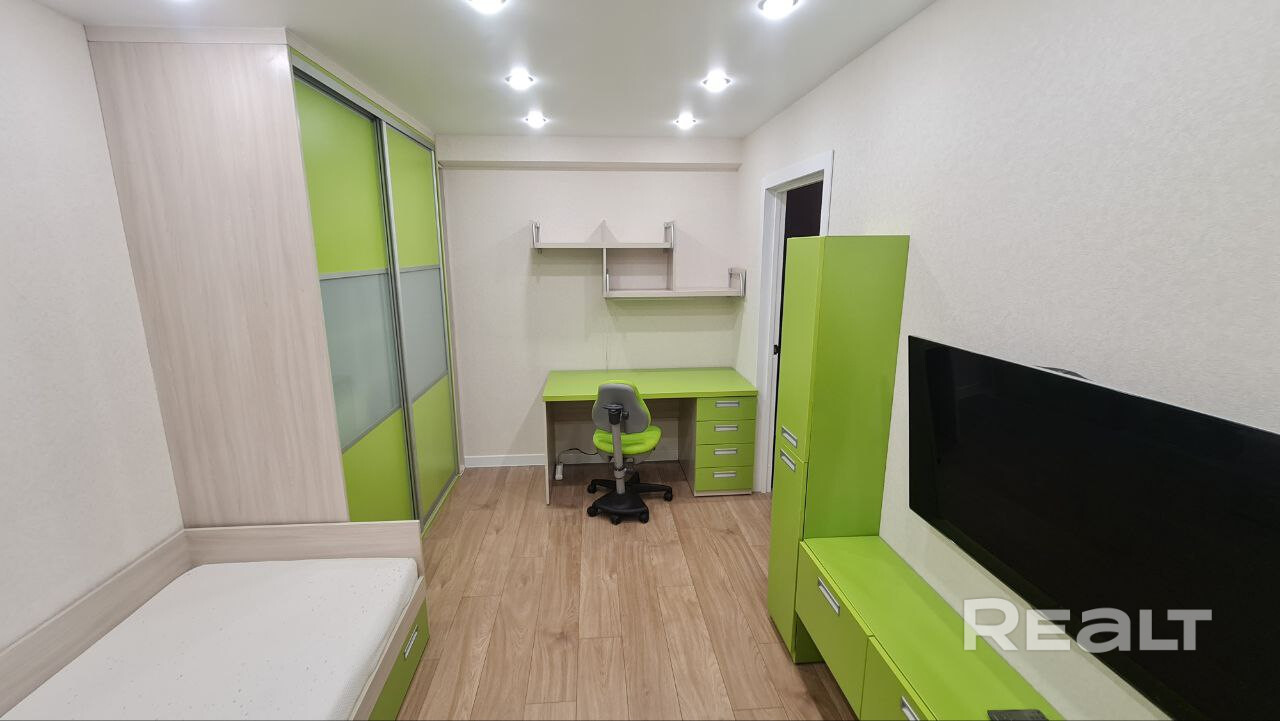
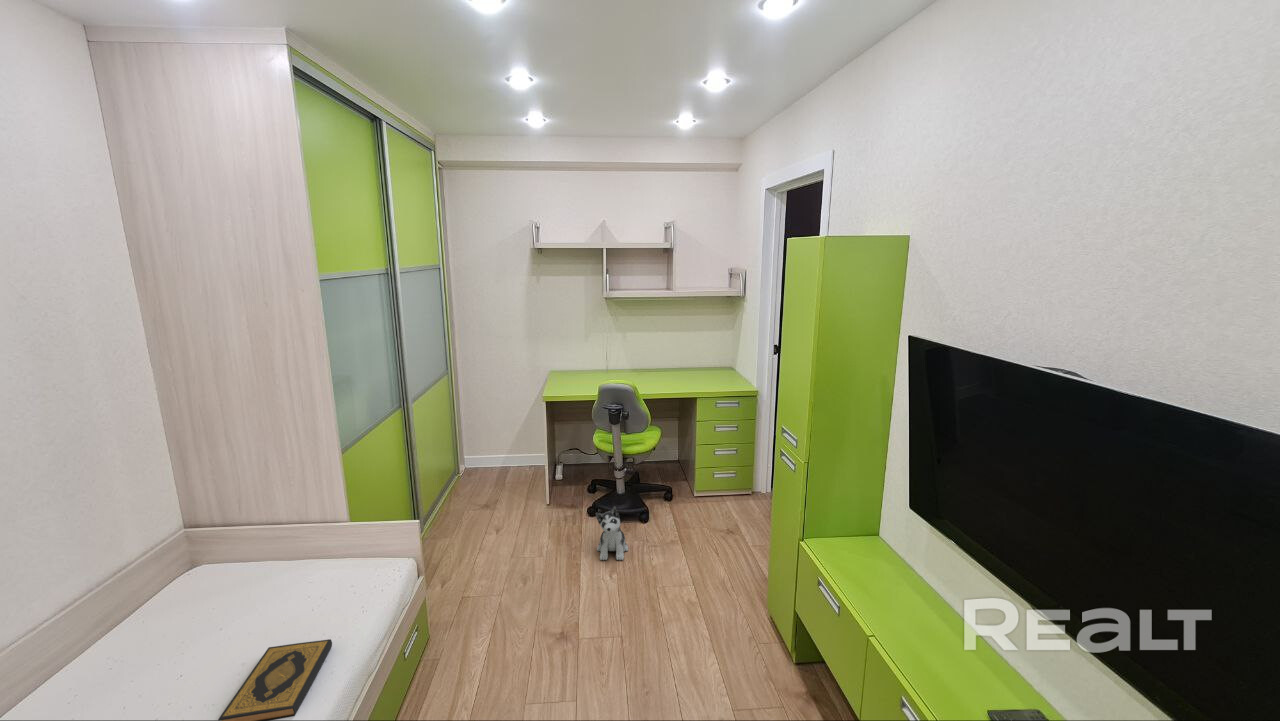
+ hardback book (281, 679)
+ plush toy (612, 526)
